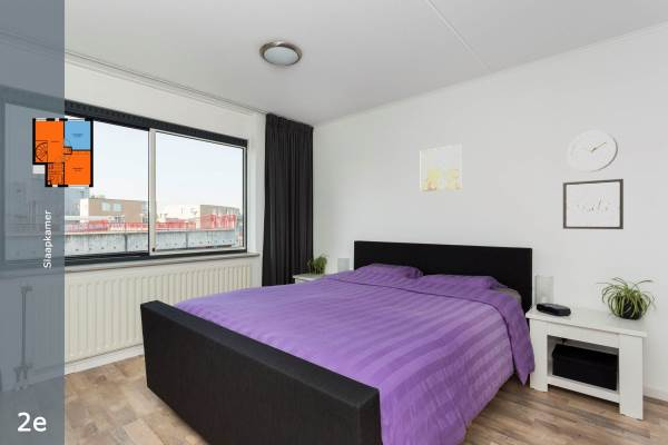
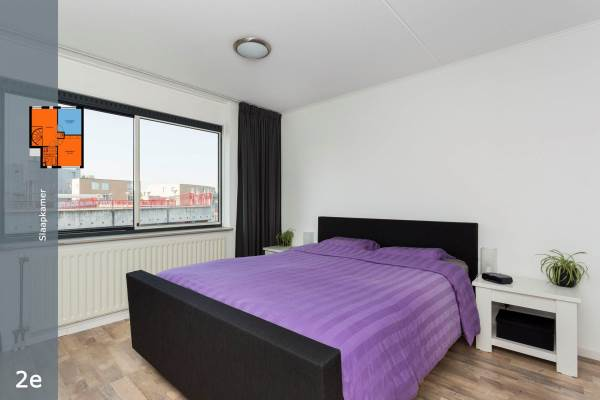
- wall clock (591, 151)
- wall art (440, 168)
- wall art (591, 205)
